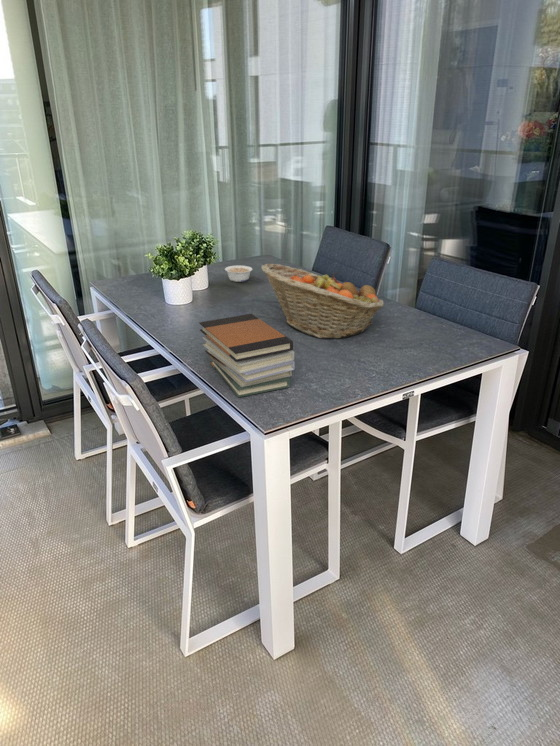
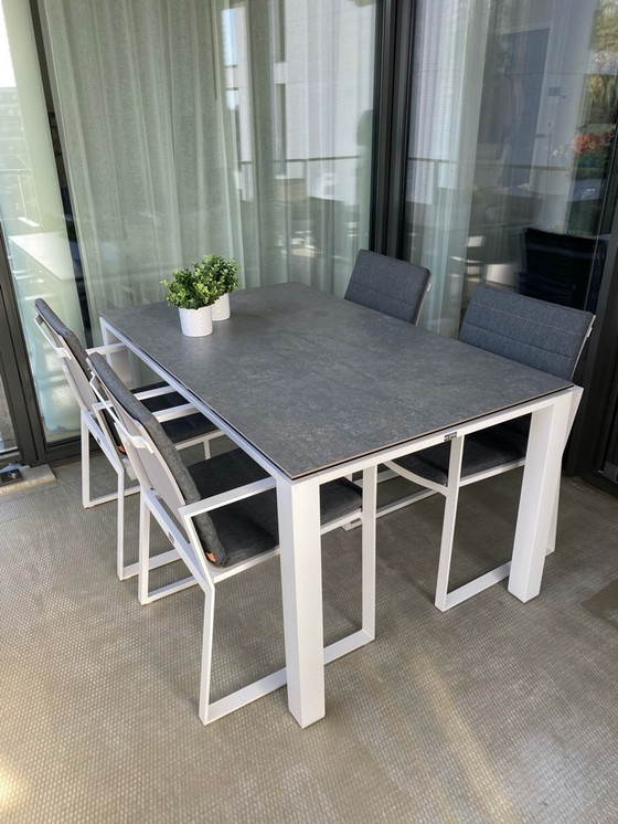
- book stack (246, 353)
- fruit basket (321, 295)
- legume (239, 273)
